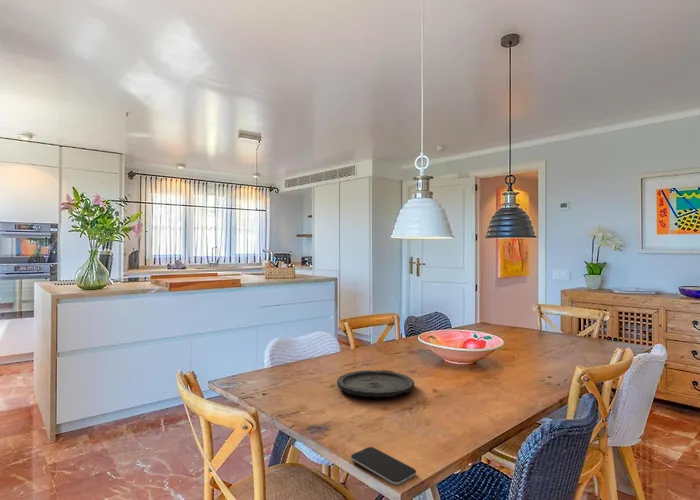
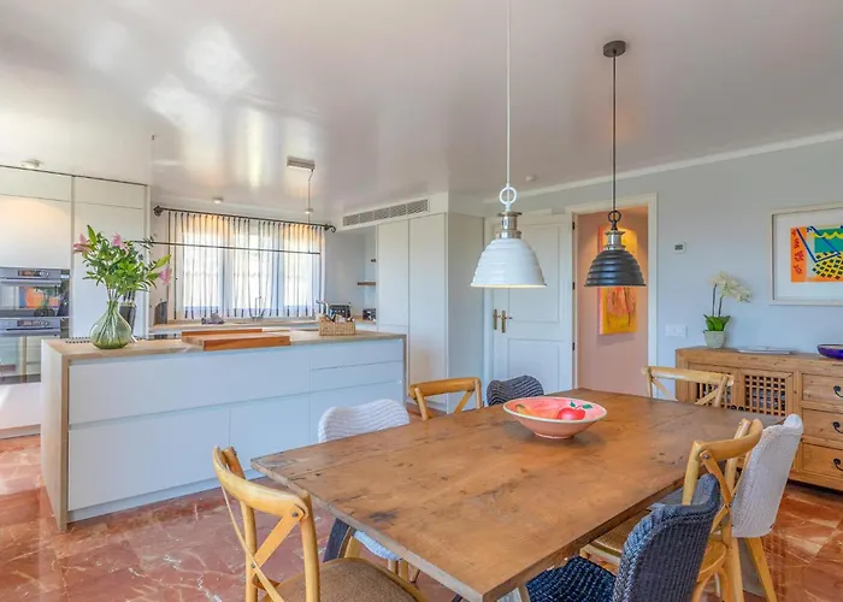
- smartphone (382, 464)
- plate (375, 383)
